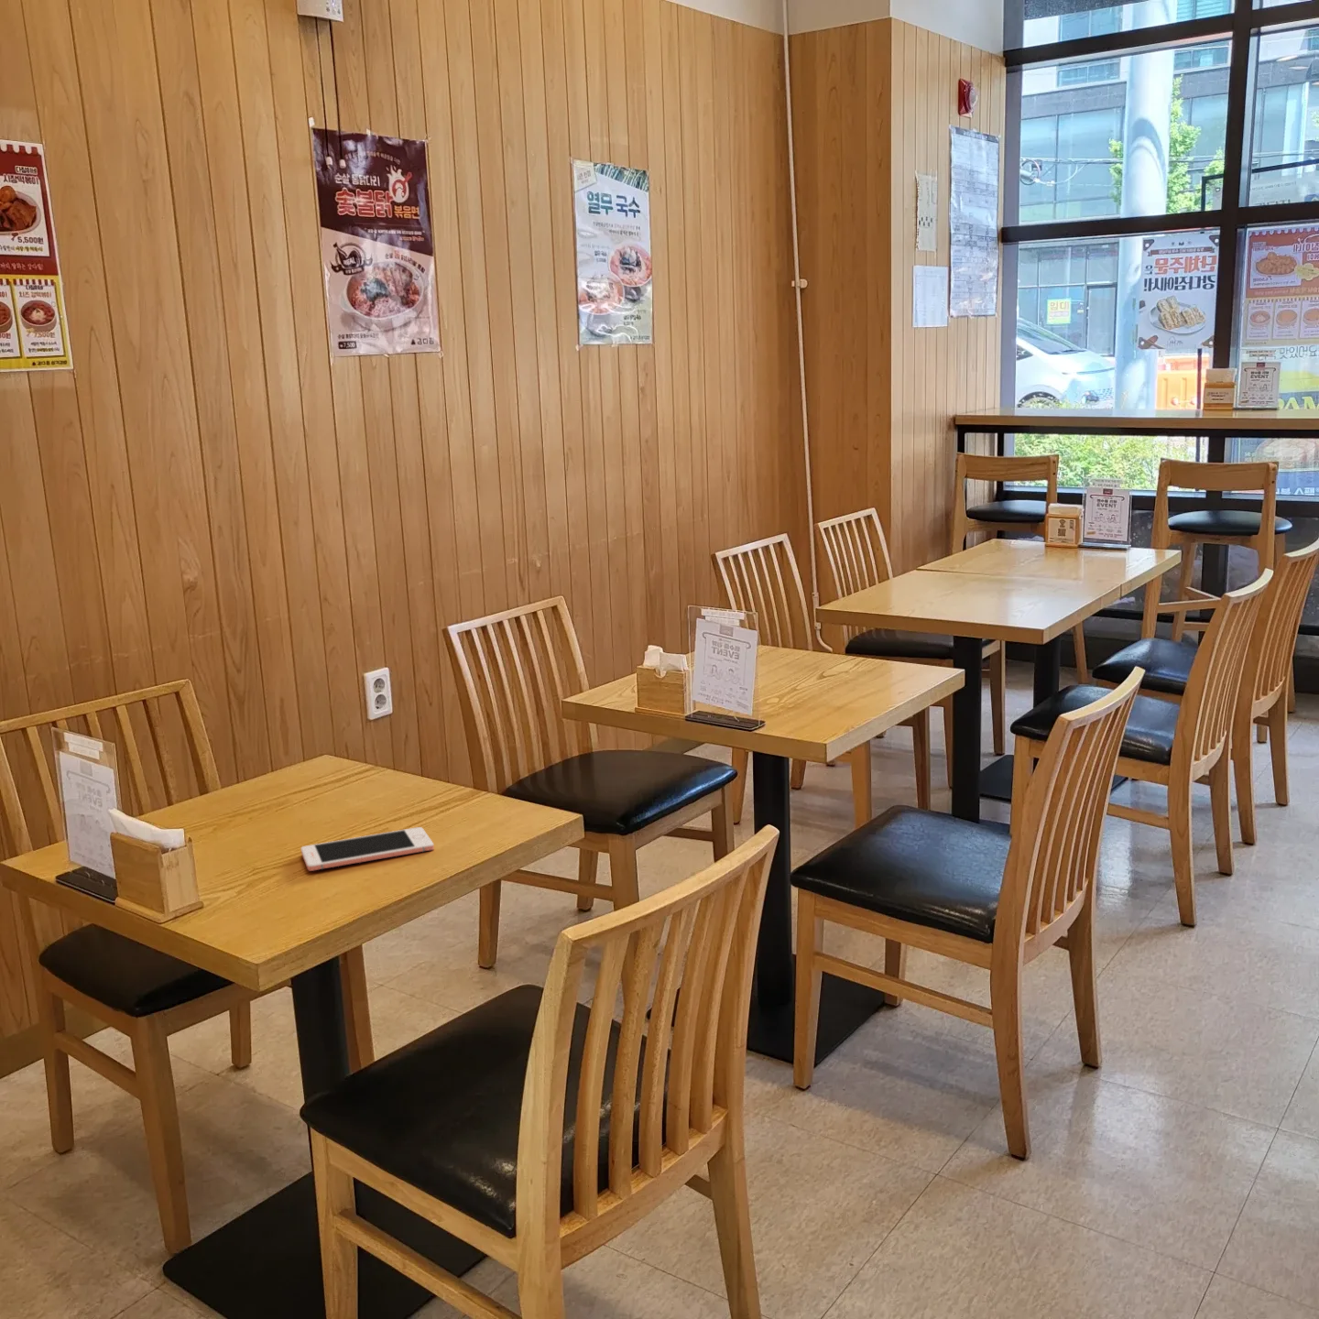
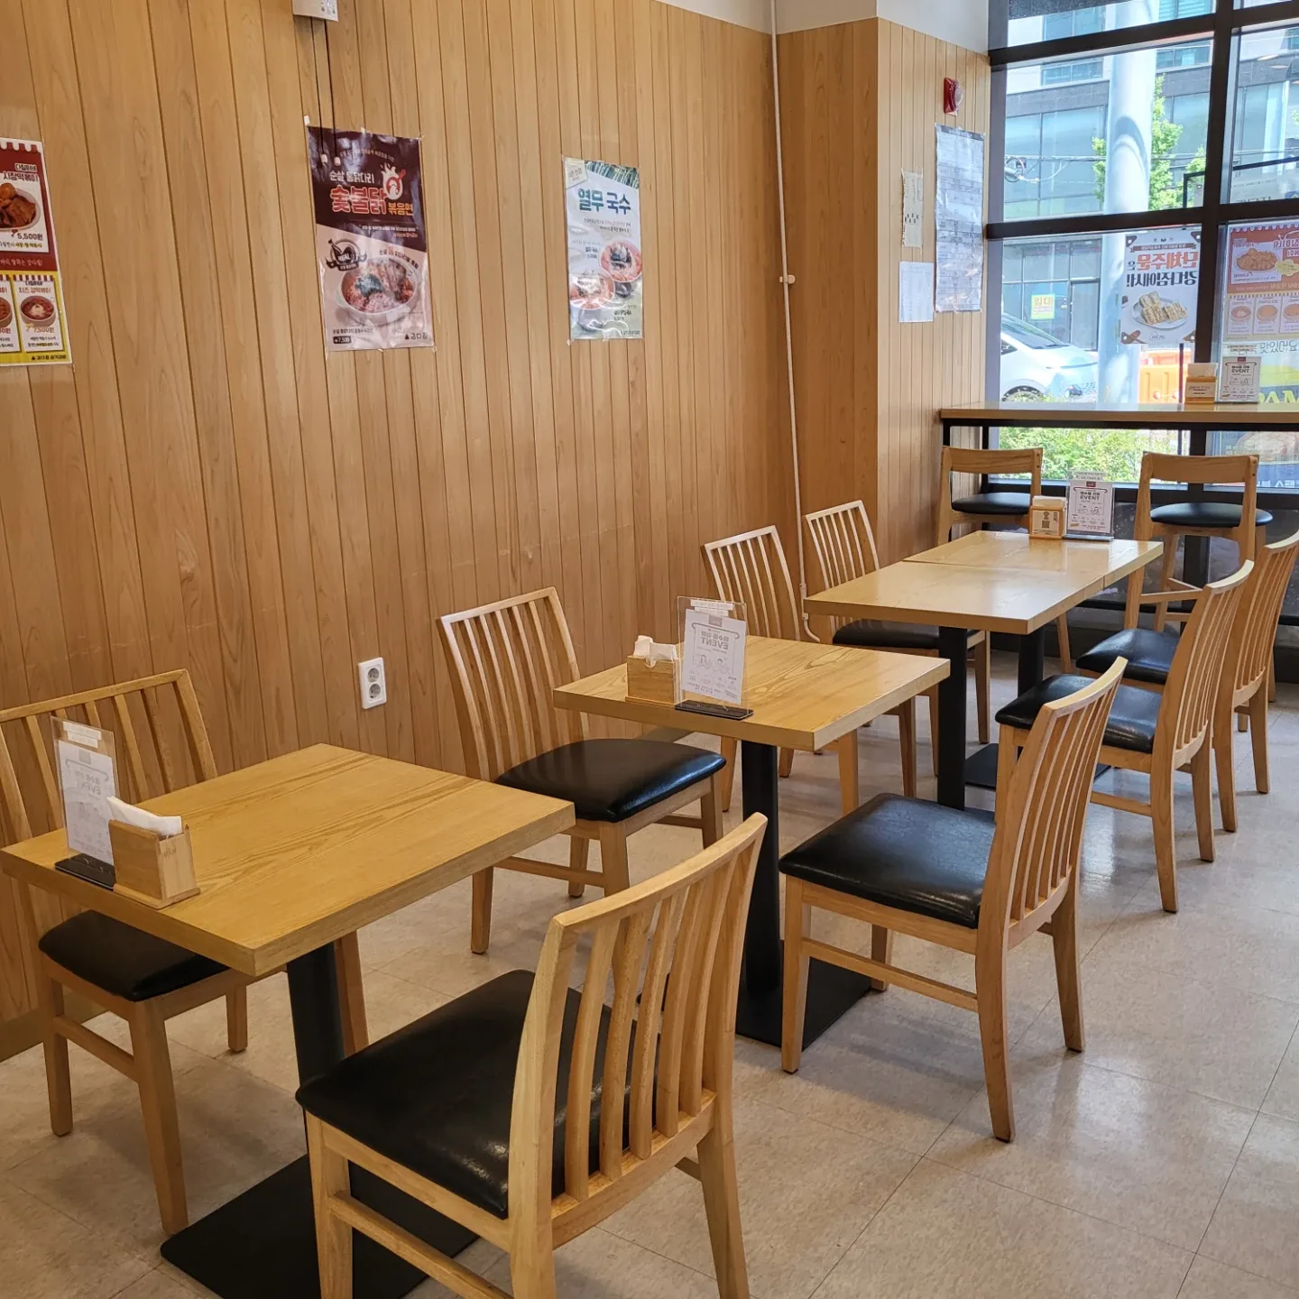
- cell phone (366, 848)
